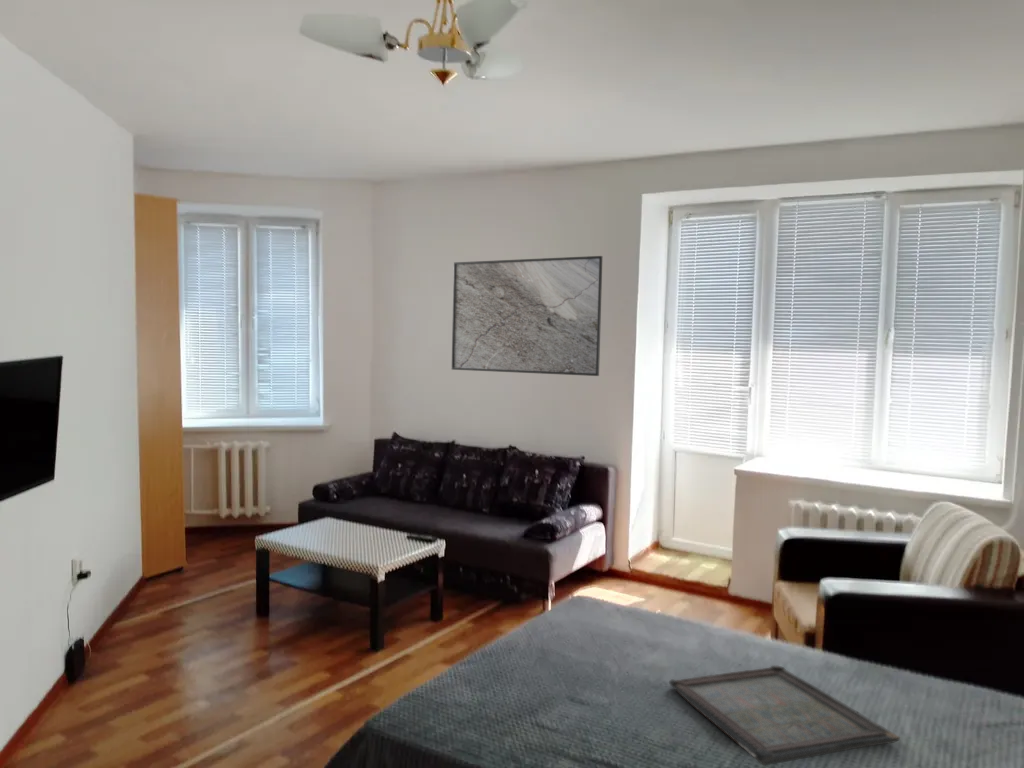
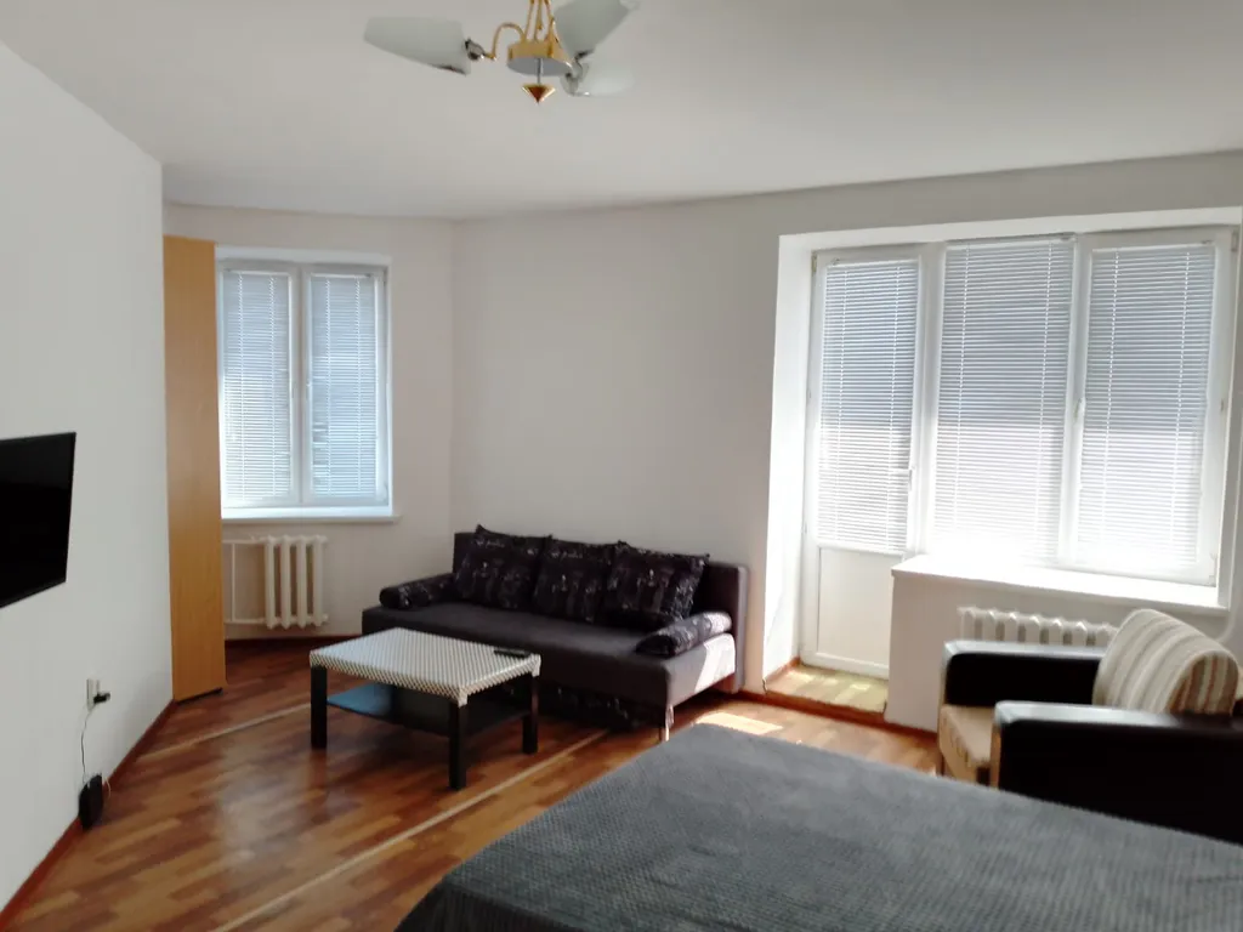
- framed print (522, 316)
- serving tray (775, 708)
